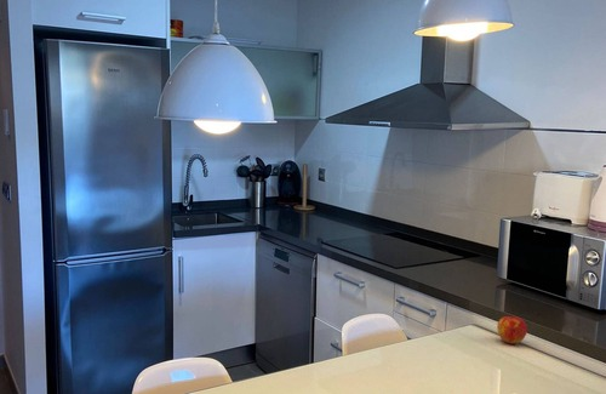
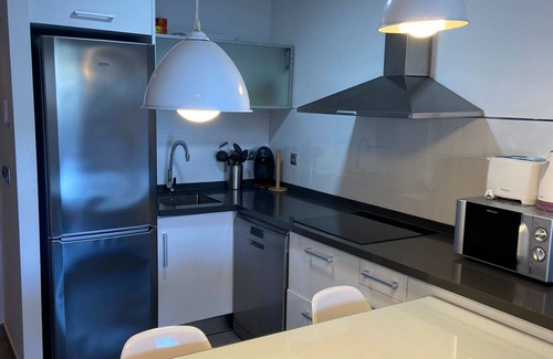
- apple (511, 330)
